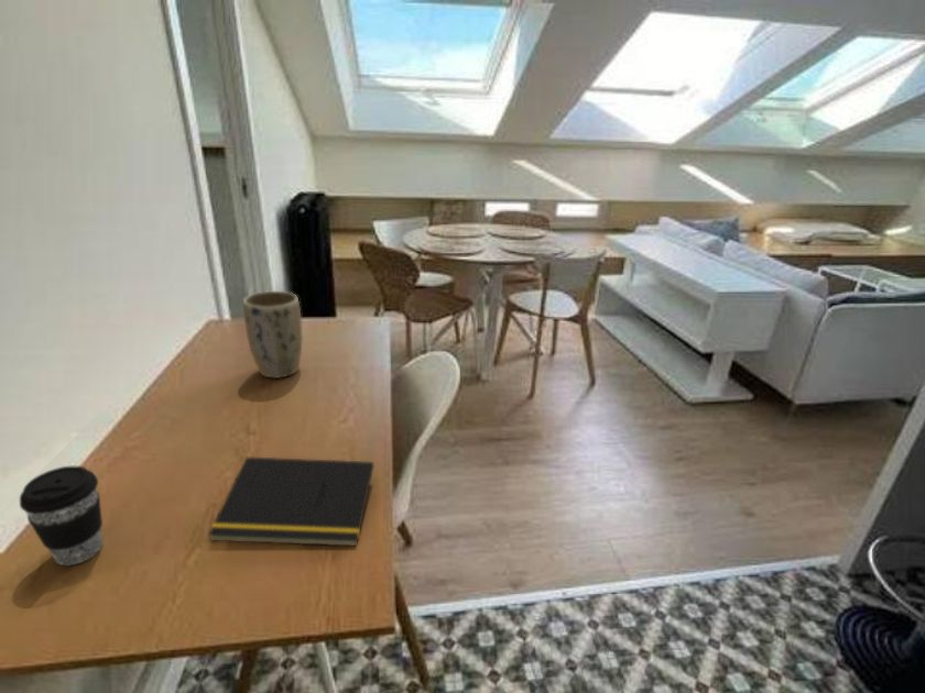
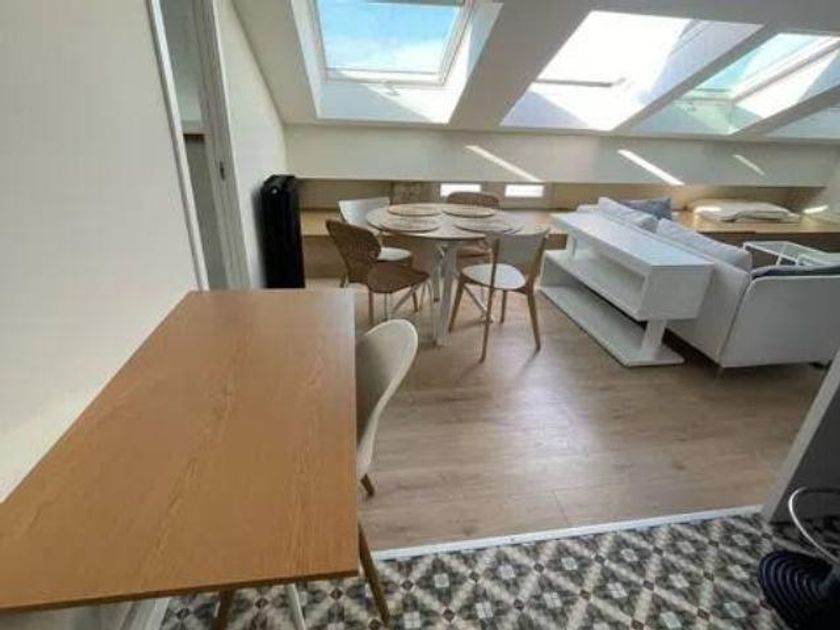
- coffee cup (68, 517)
- notepad (297, 497)
- plant pot (274, 334)
